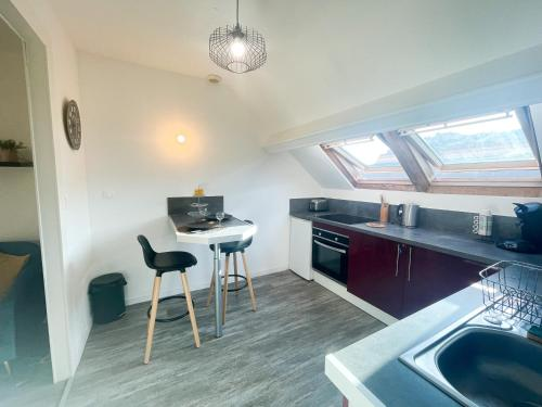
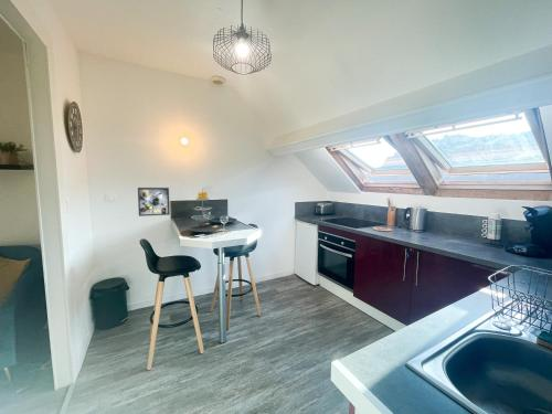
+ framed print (153, 201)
